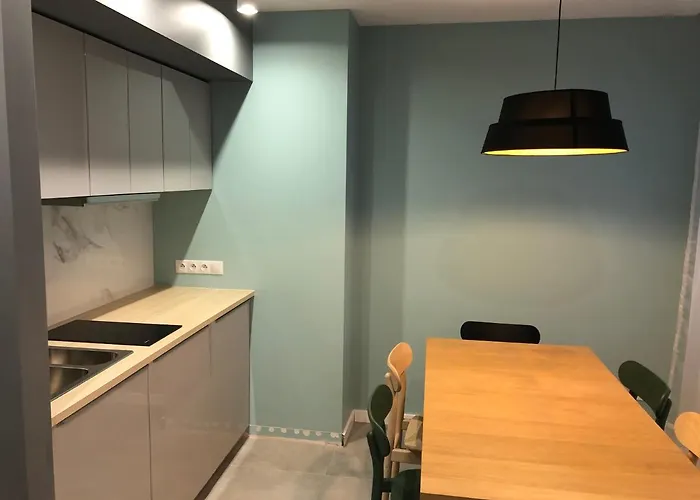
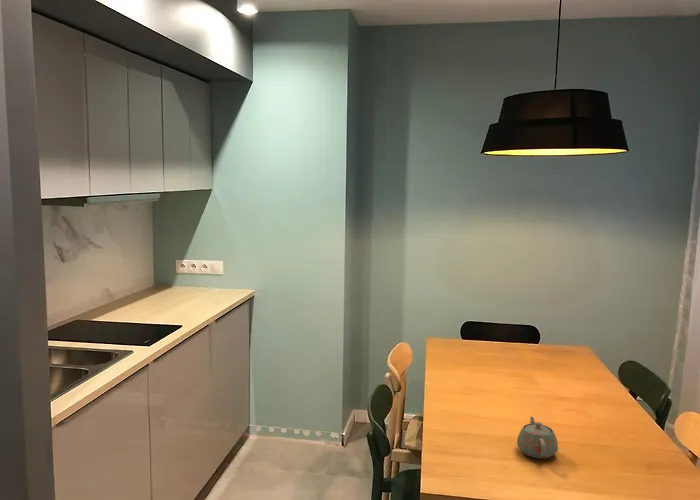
+ teapot (537, 437)
